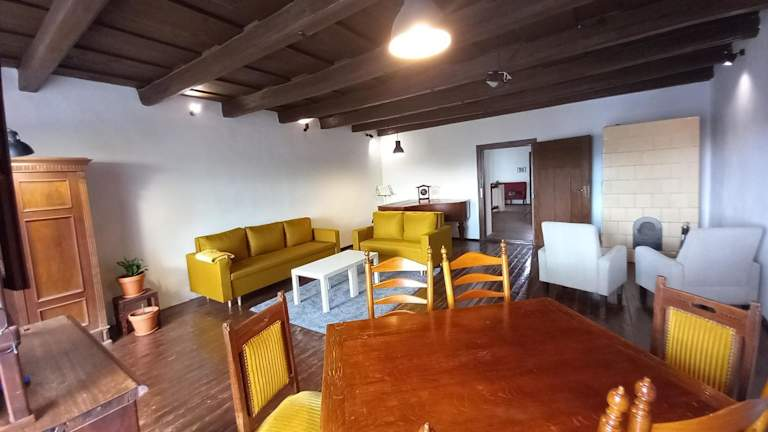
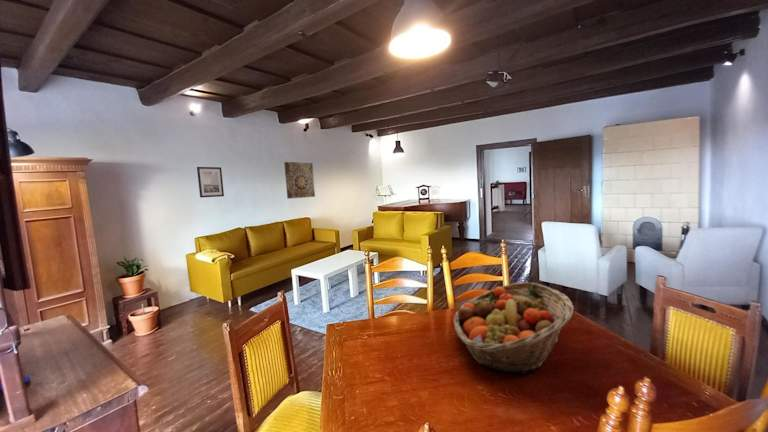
+ fruit basket (508, 321)
+ wall art (210, 182)
+ wall art (300, 180)
